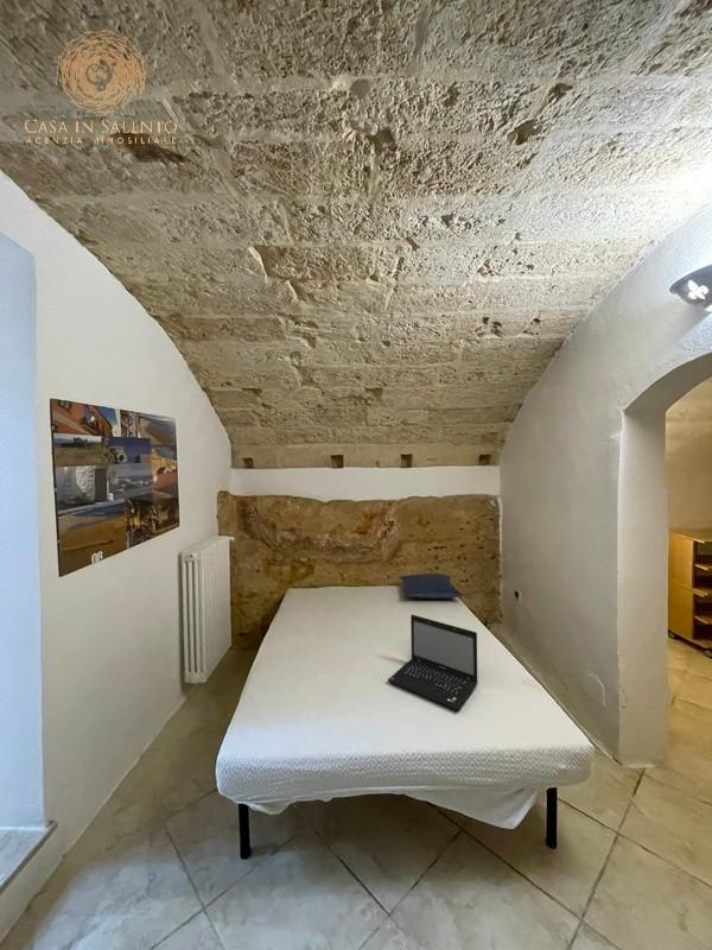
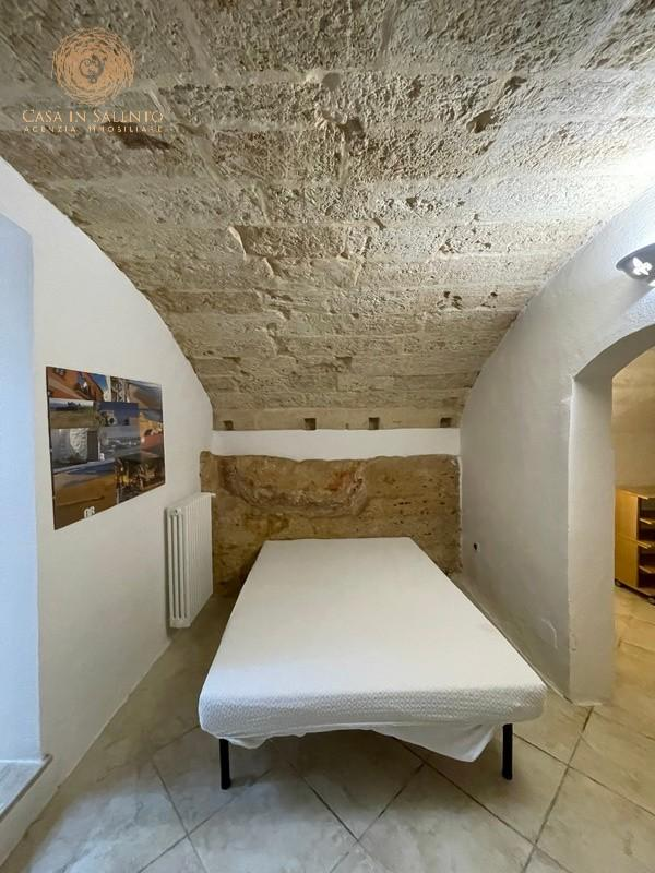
- laptop (432, 658)
- pillow (428, 584)
